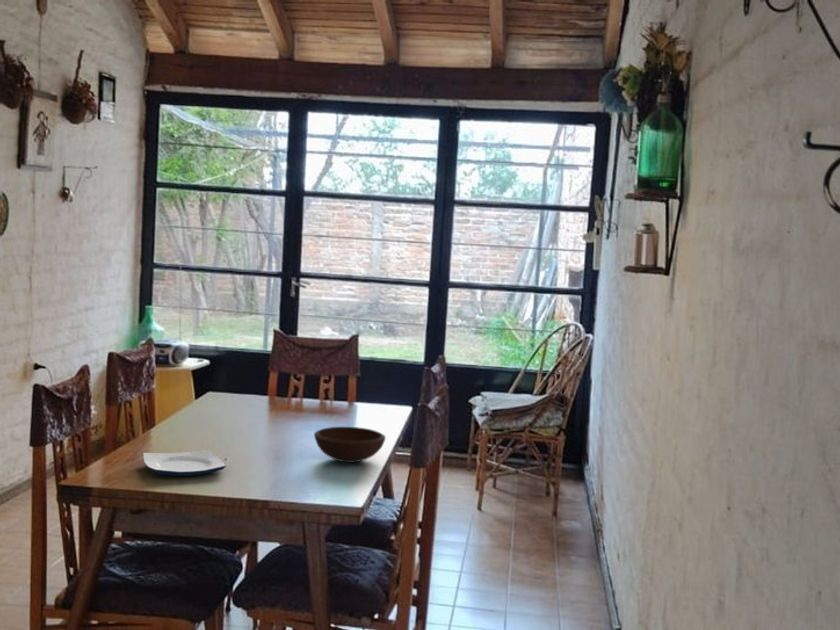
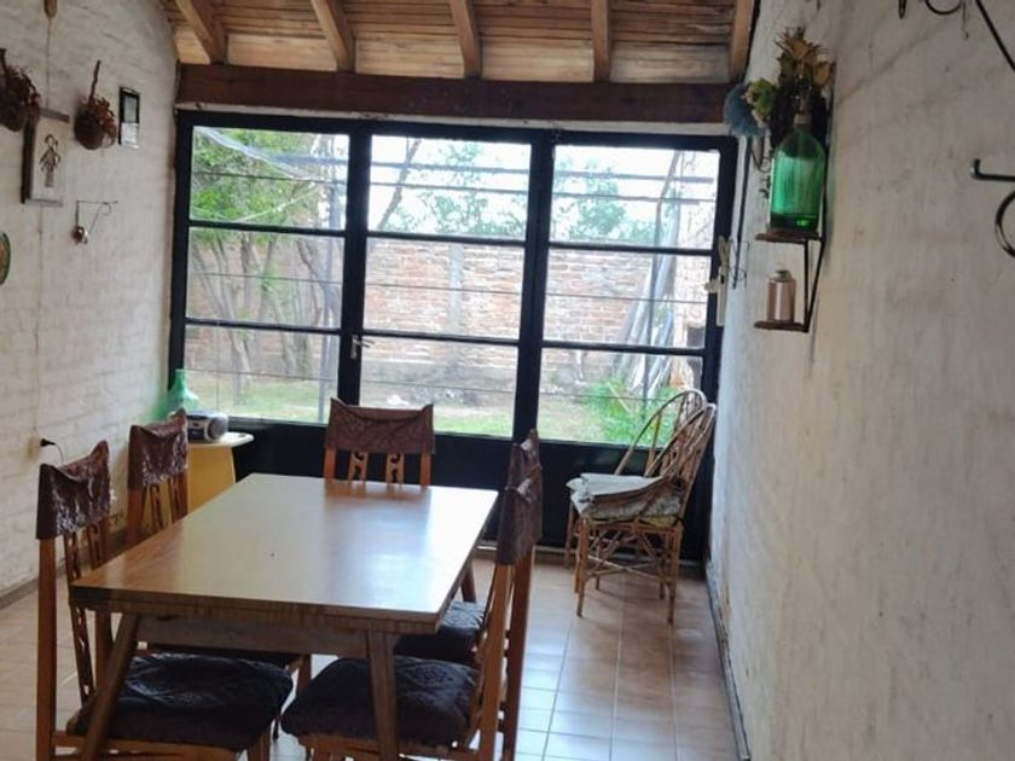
- bowl (349, 446)
- plate (183, 463)
